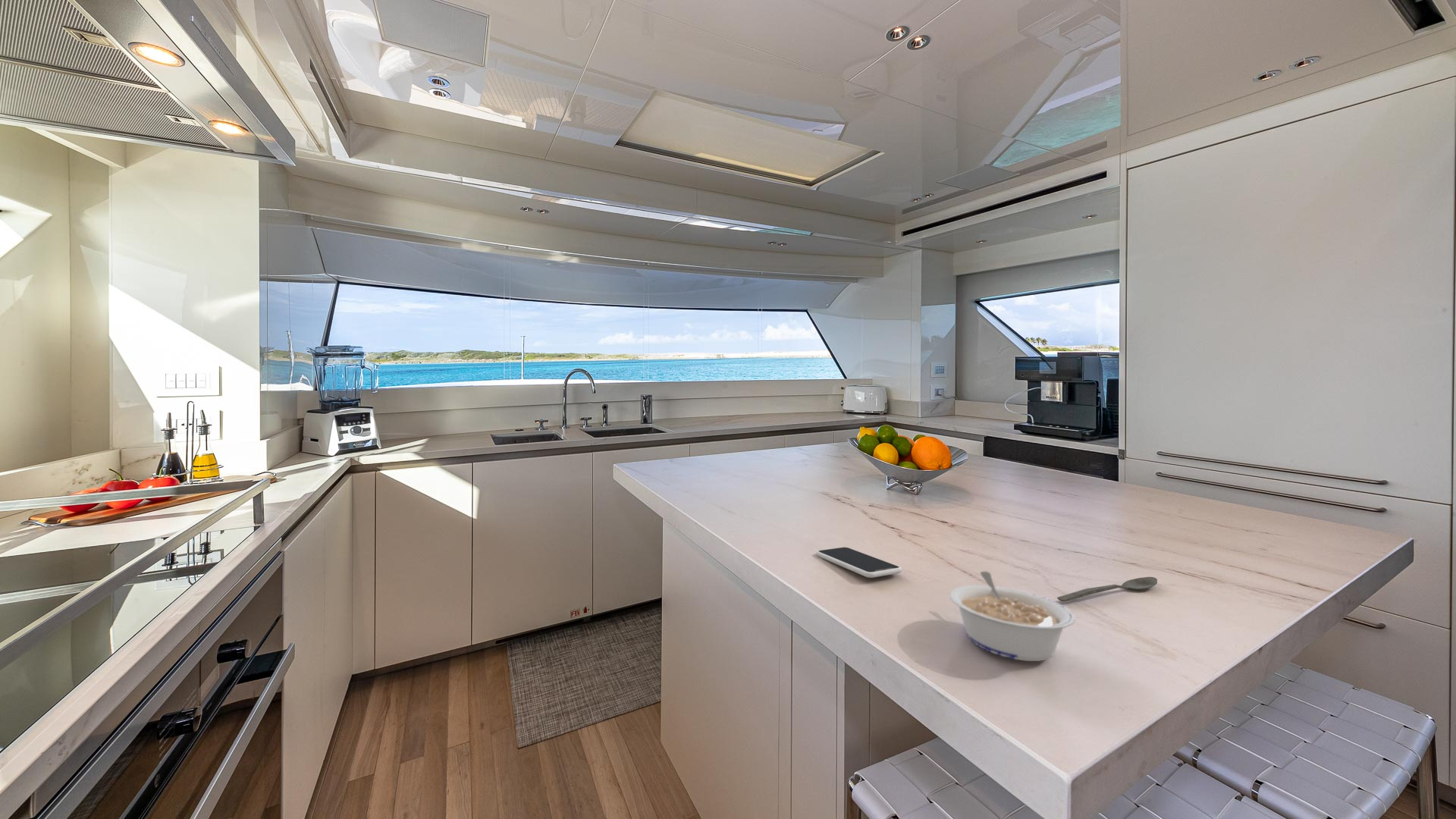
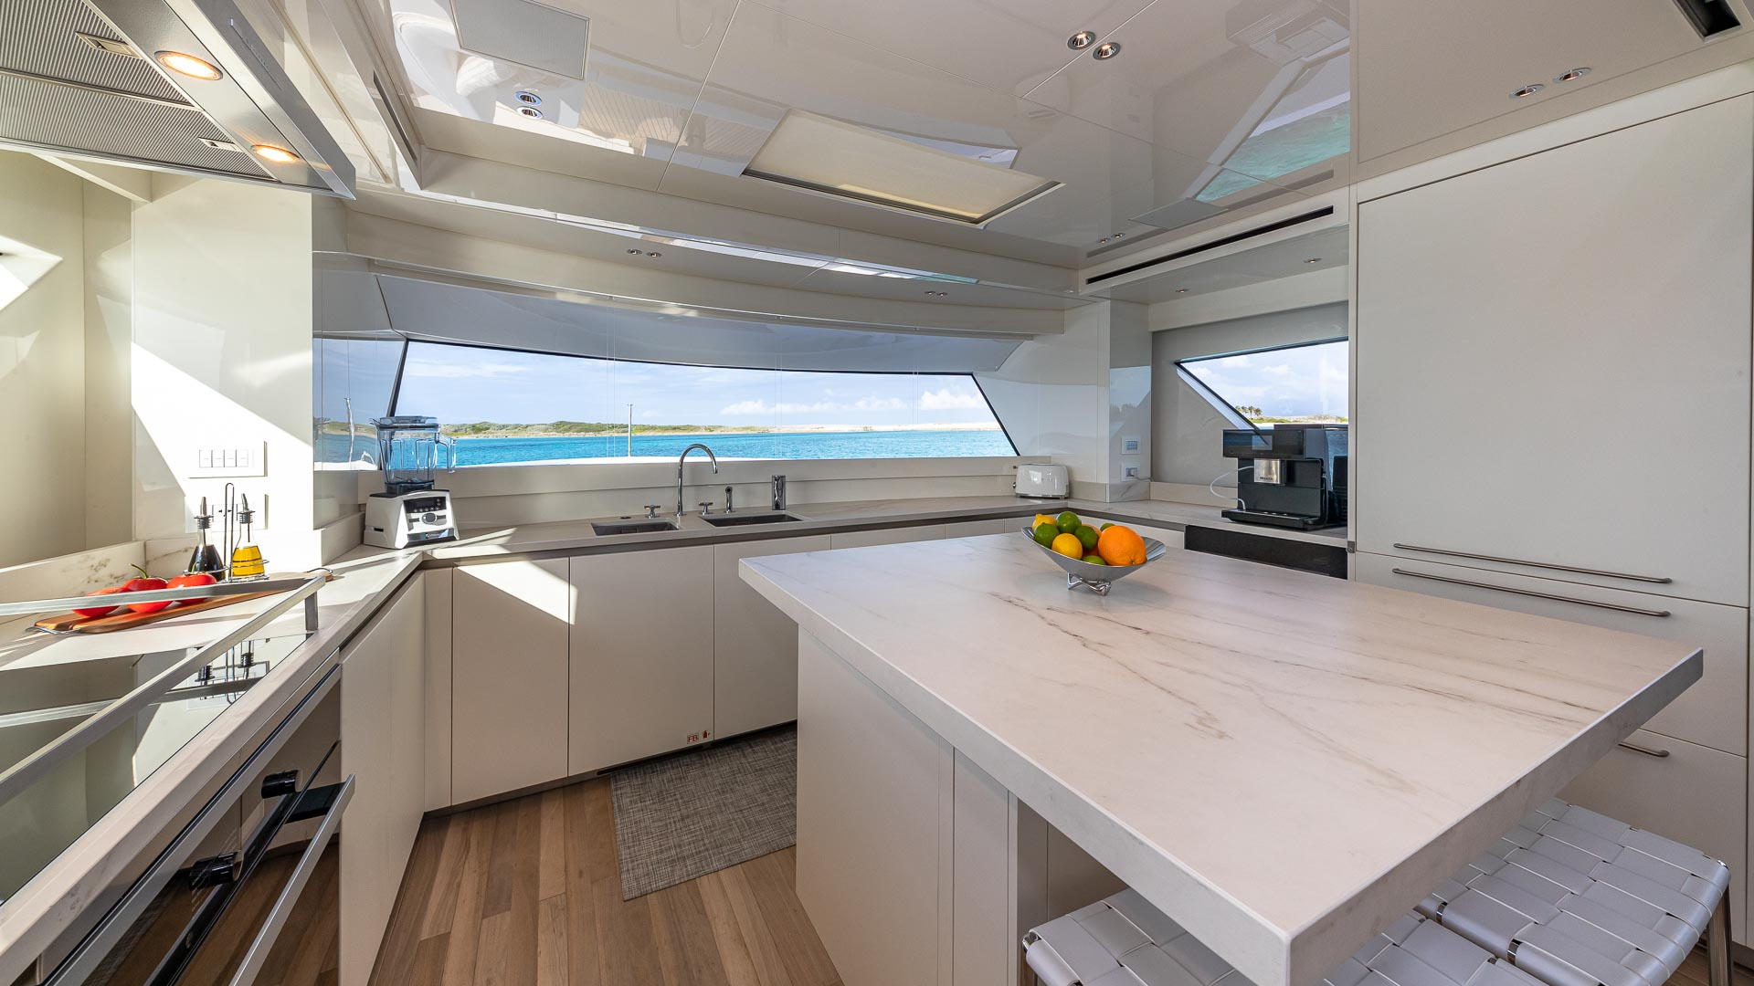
- smartphone (856, 560)
- spoon (1109, 588)
- legume (1004, 618)
